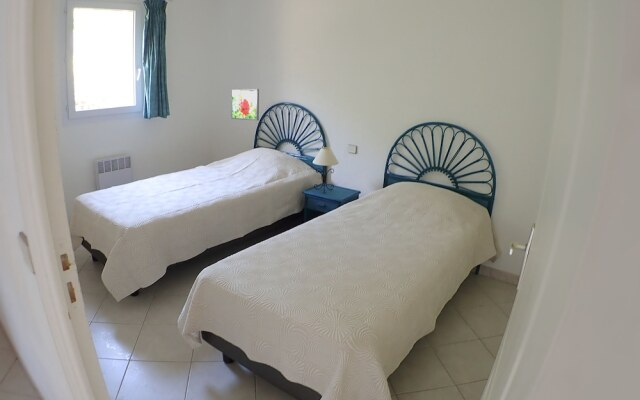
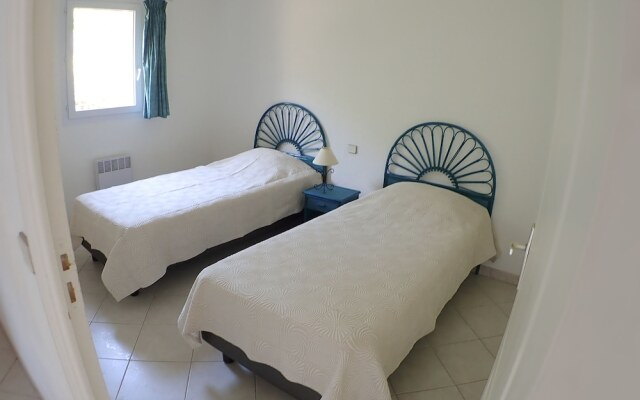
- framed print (244, 104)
